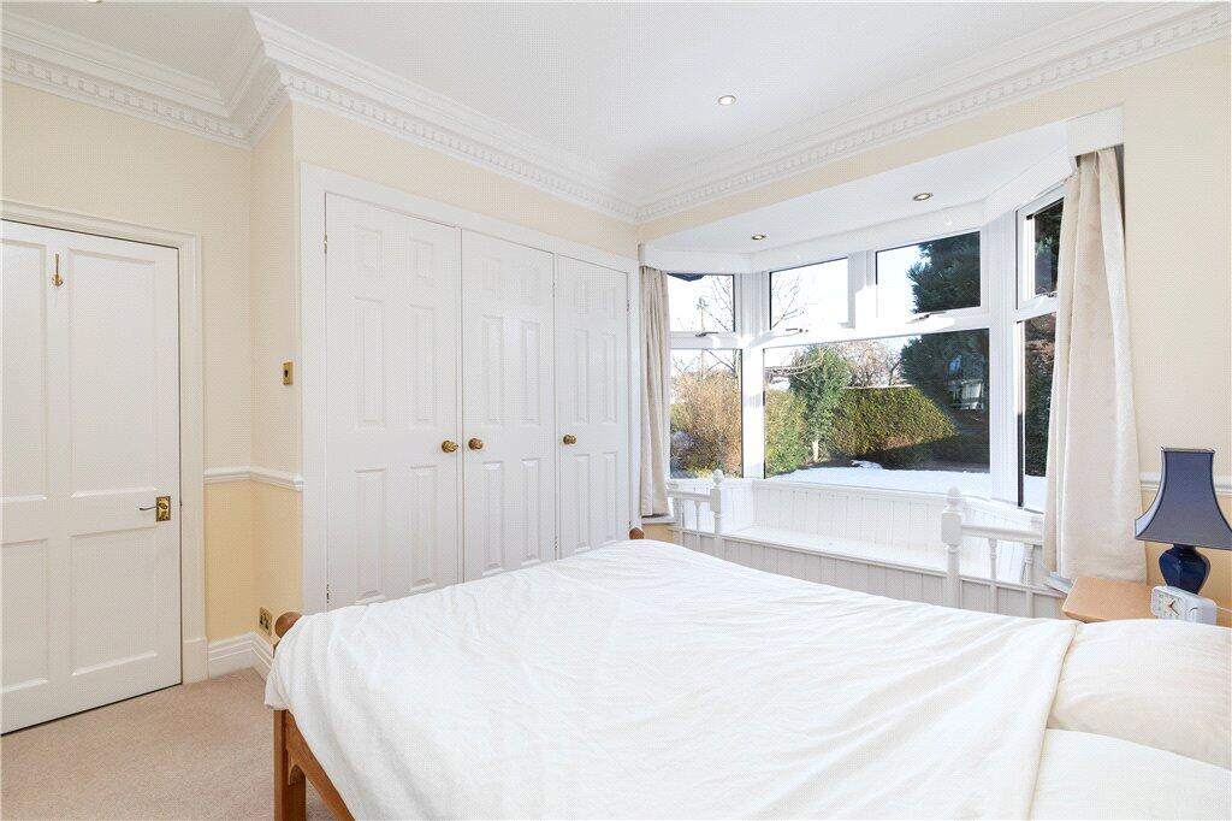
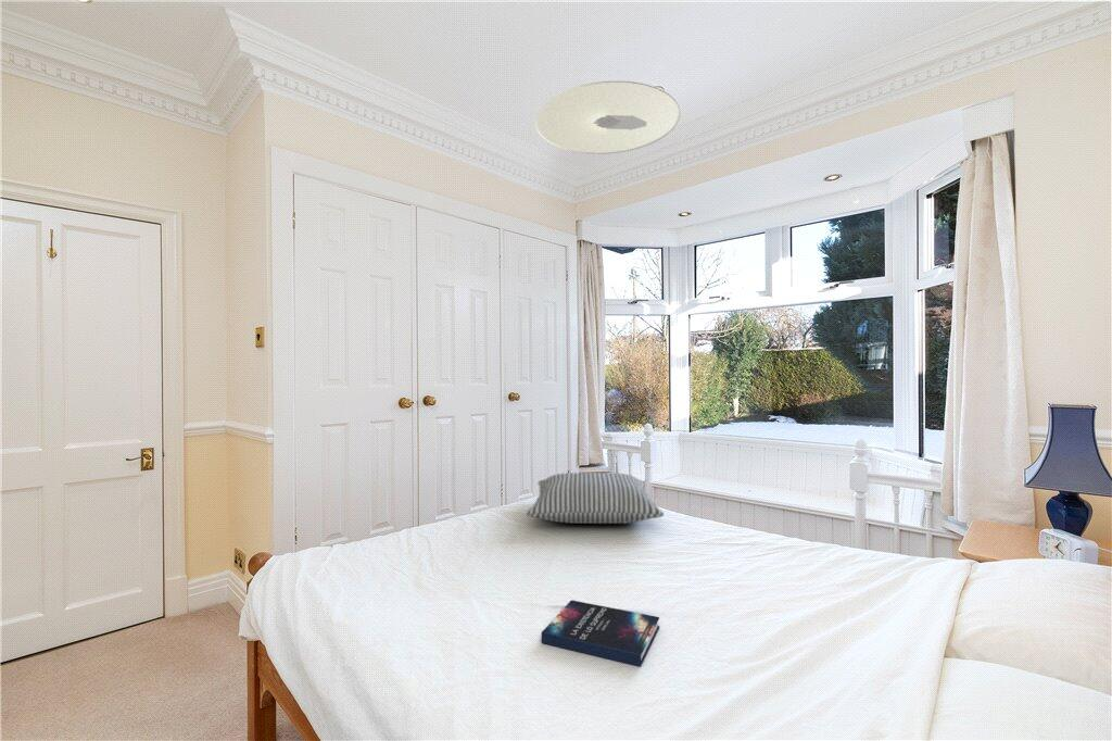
+ pillow (593, 497)
+ hardback book (602, 629)
+ ceiling light (606, 115)
